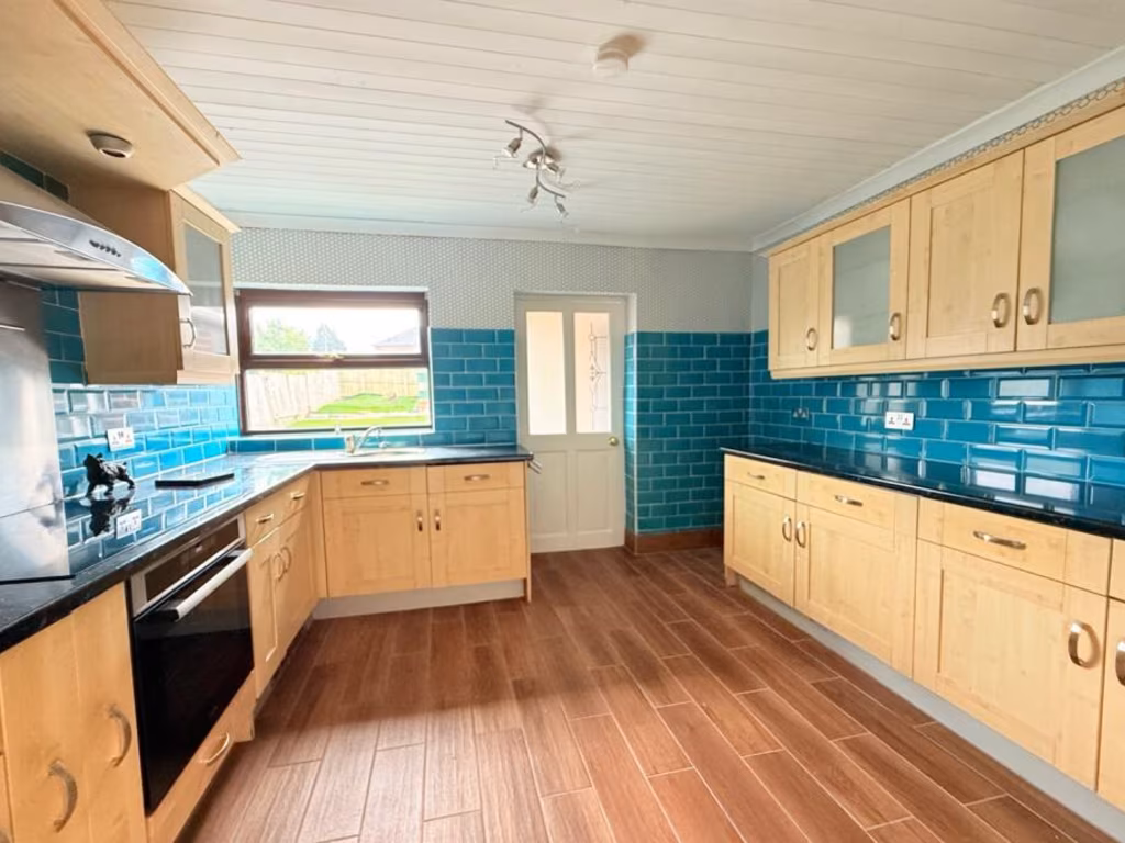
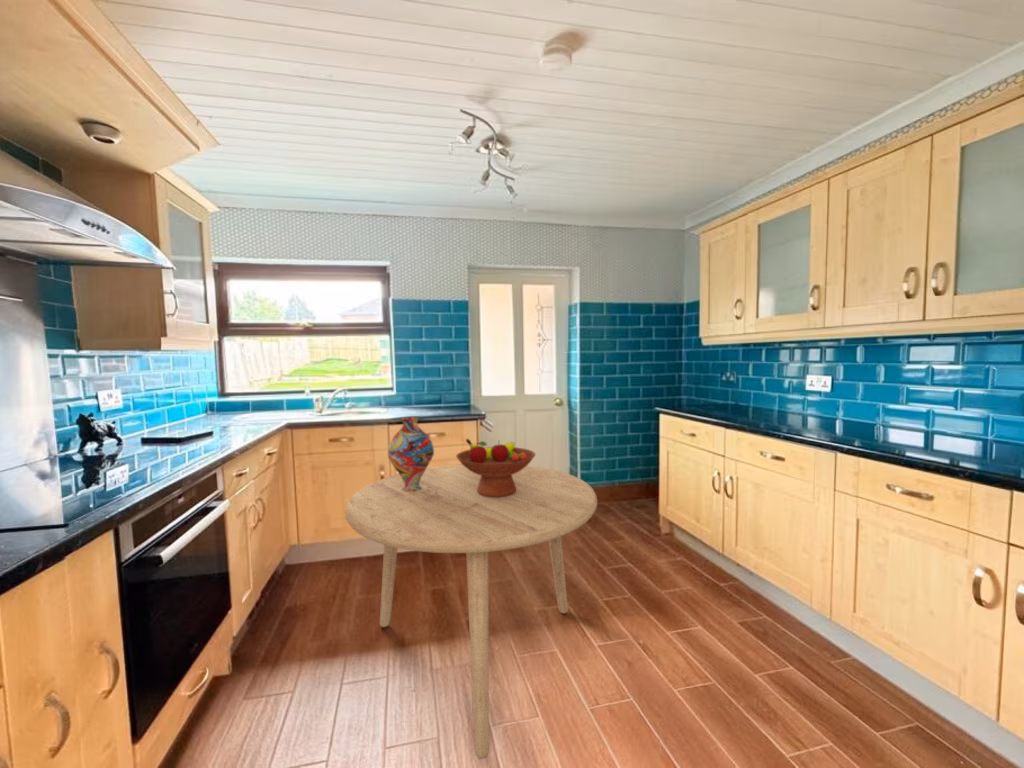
+ fruit bowl (496, 465)
+ dining table (476, 572)
+ vase (411, 452)
